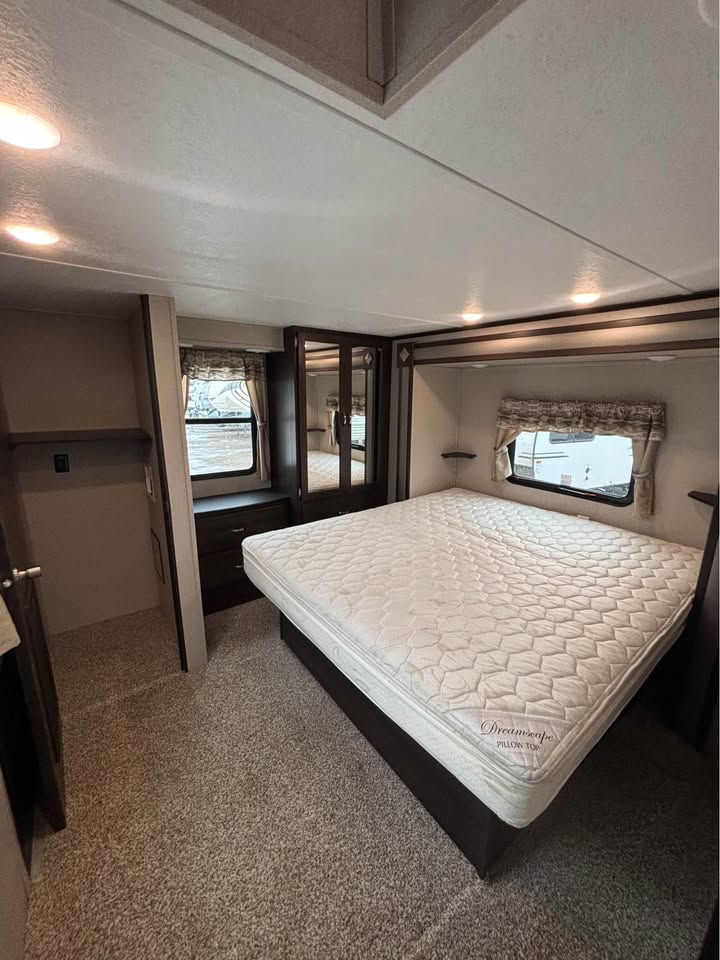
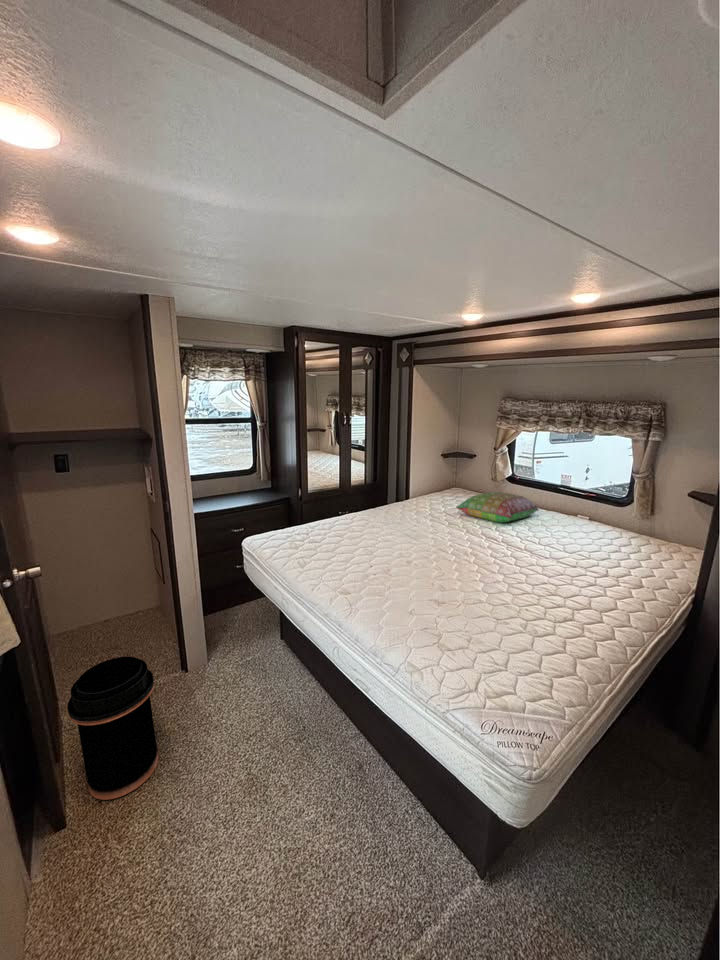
+ pillow (498, 504)
+ trash can (117, 723)
